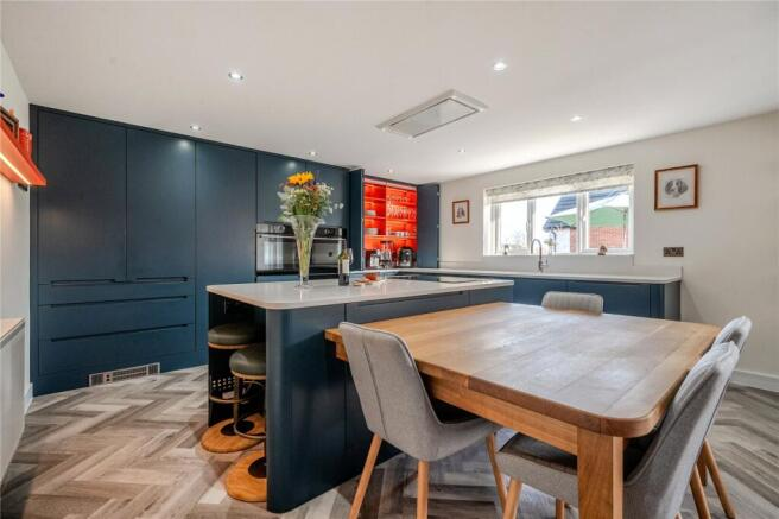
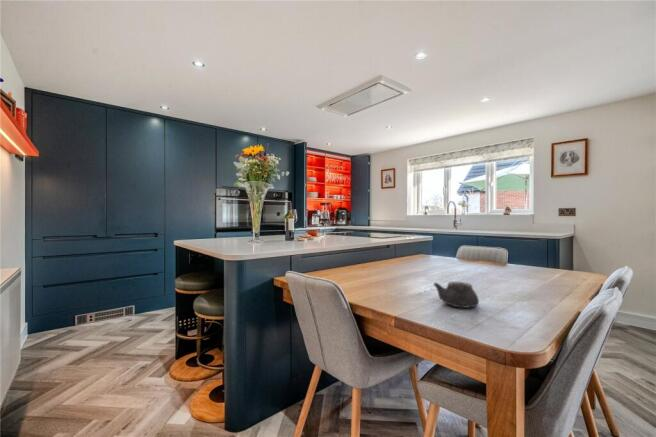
+ teapot (457, 293)
